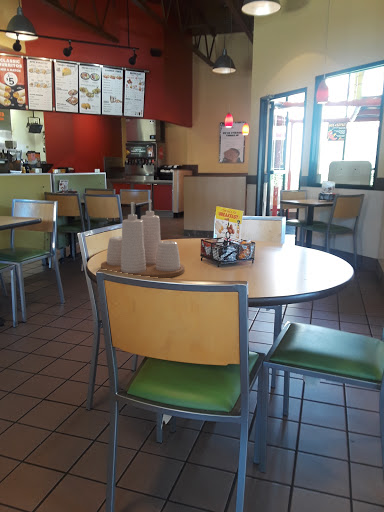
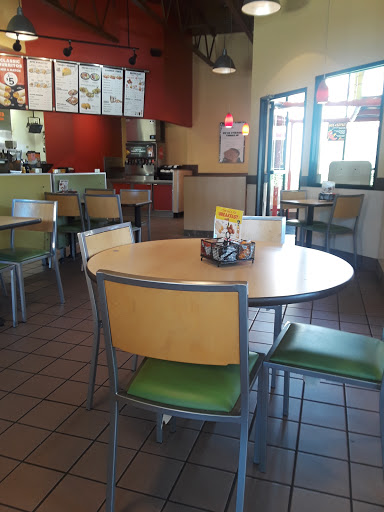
- condiment set (142, 235)
